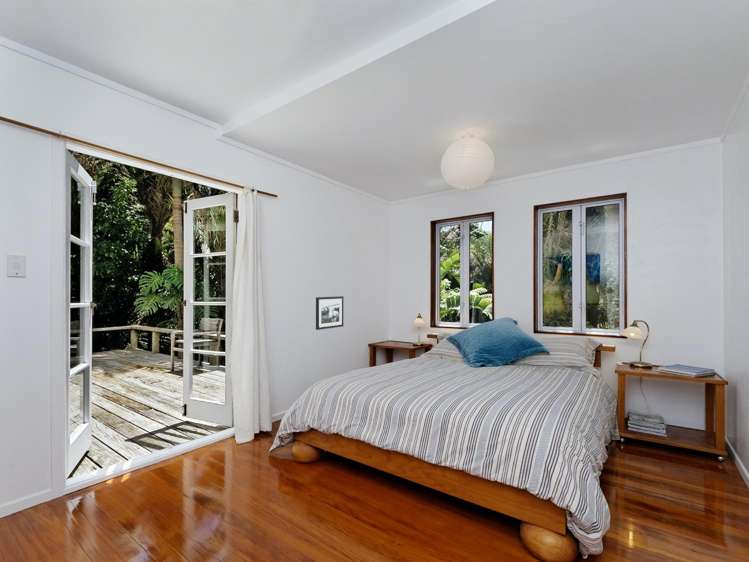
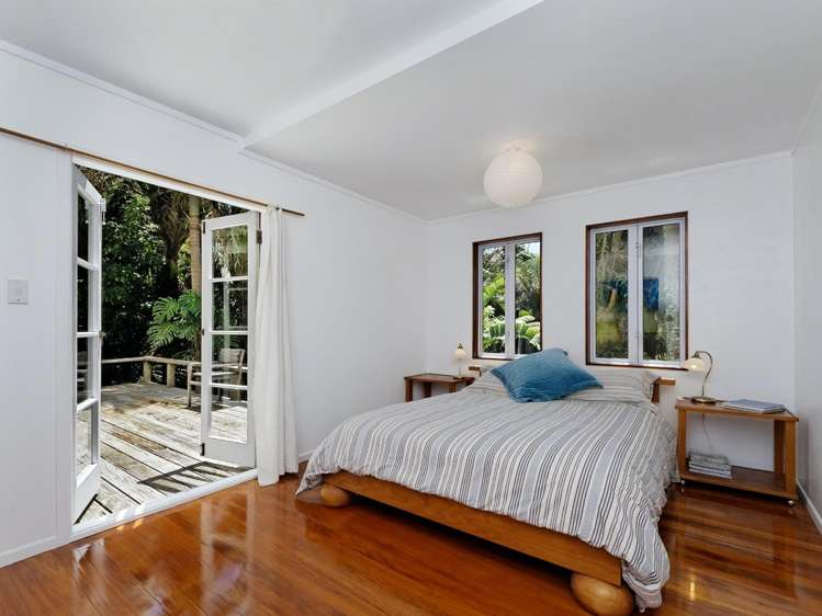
- picture frame (330, 312)
